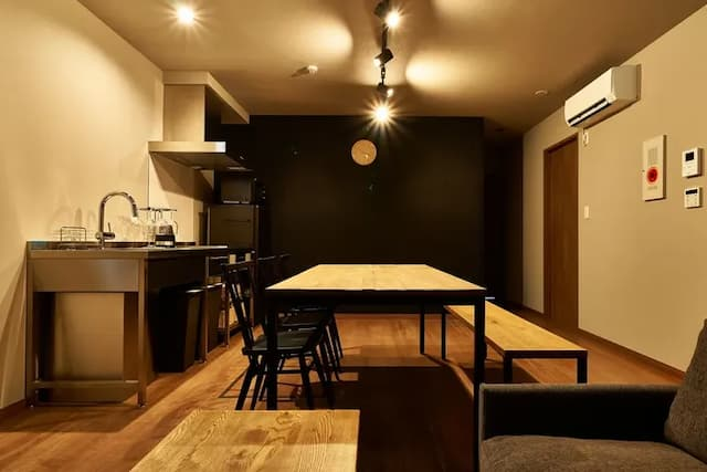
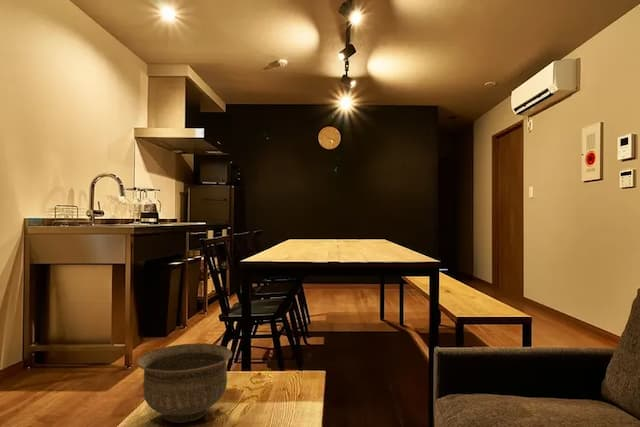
+ bowl (185, 383)
